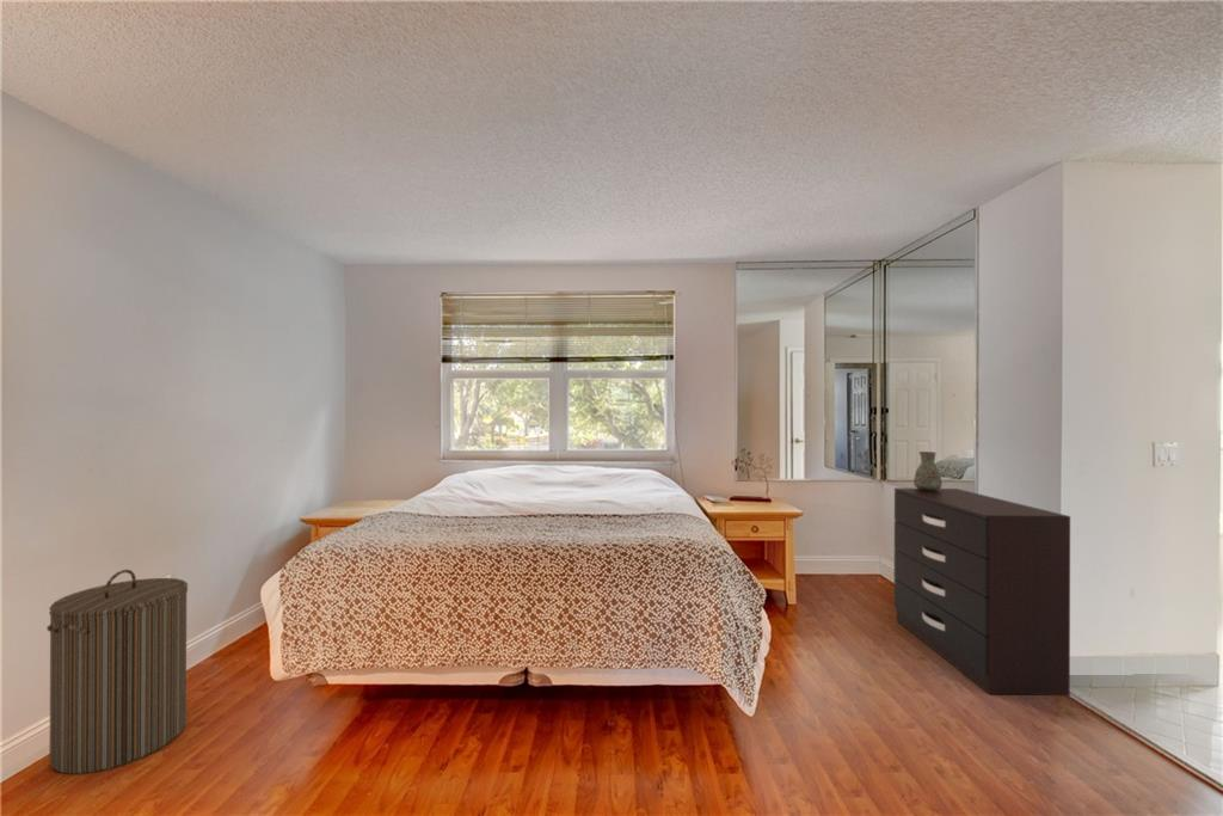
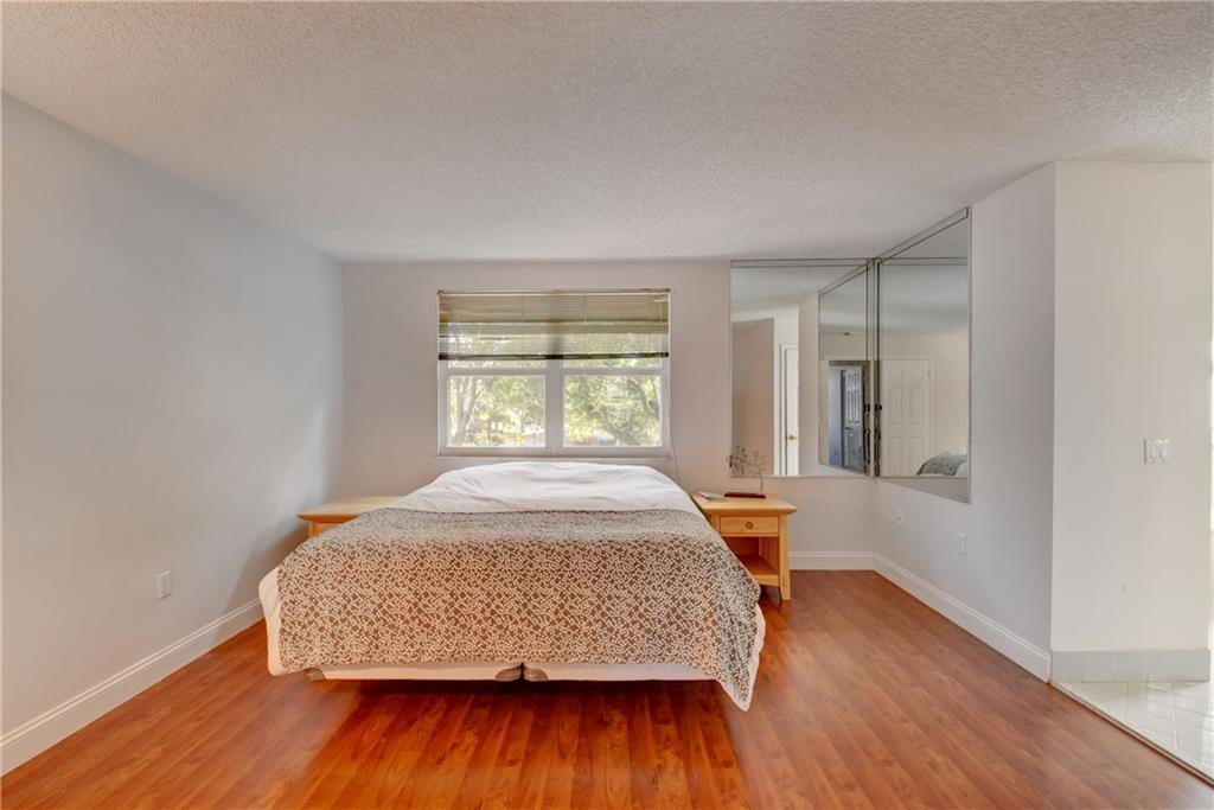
- laundry hamper (122, 655)
- dresser (965, 576)
- decorative vase (927, 470)
